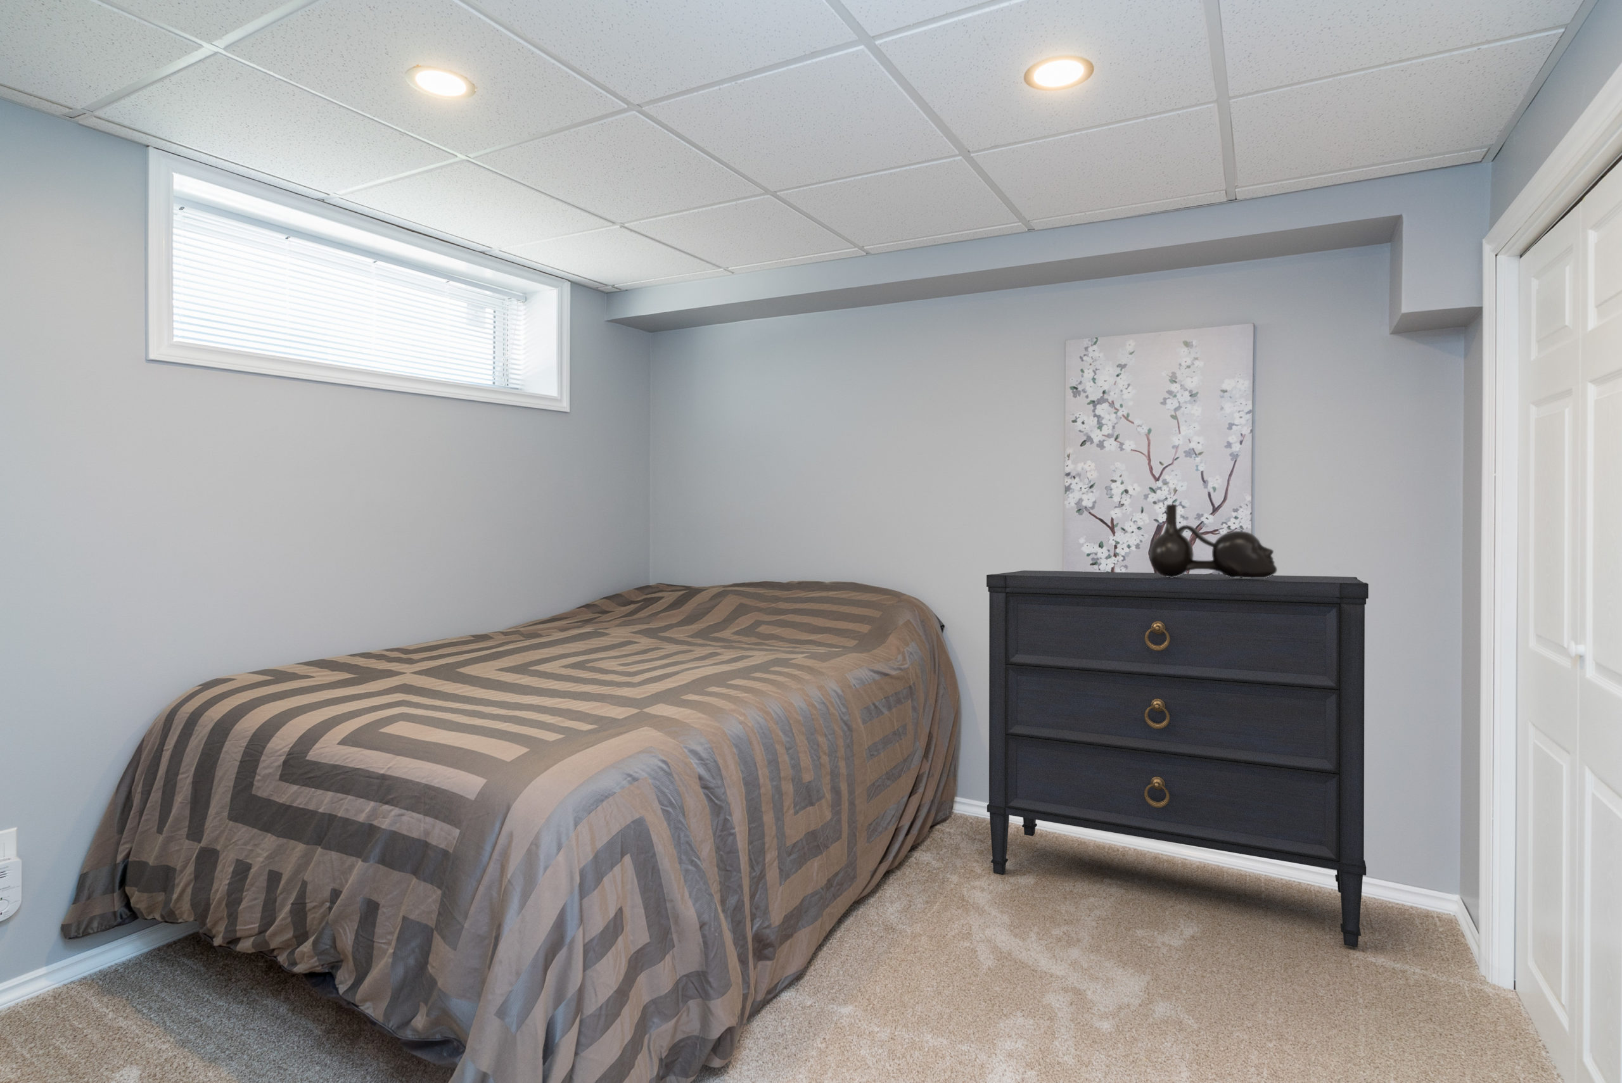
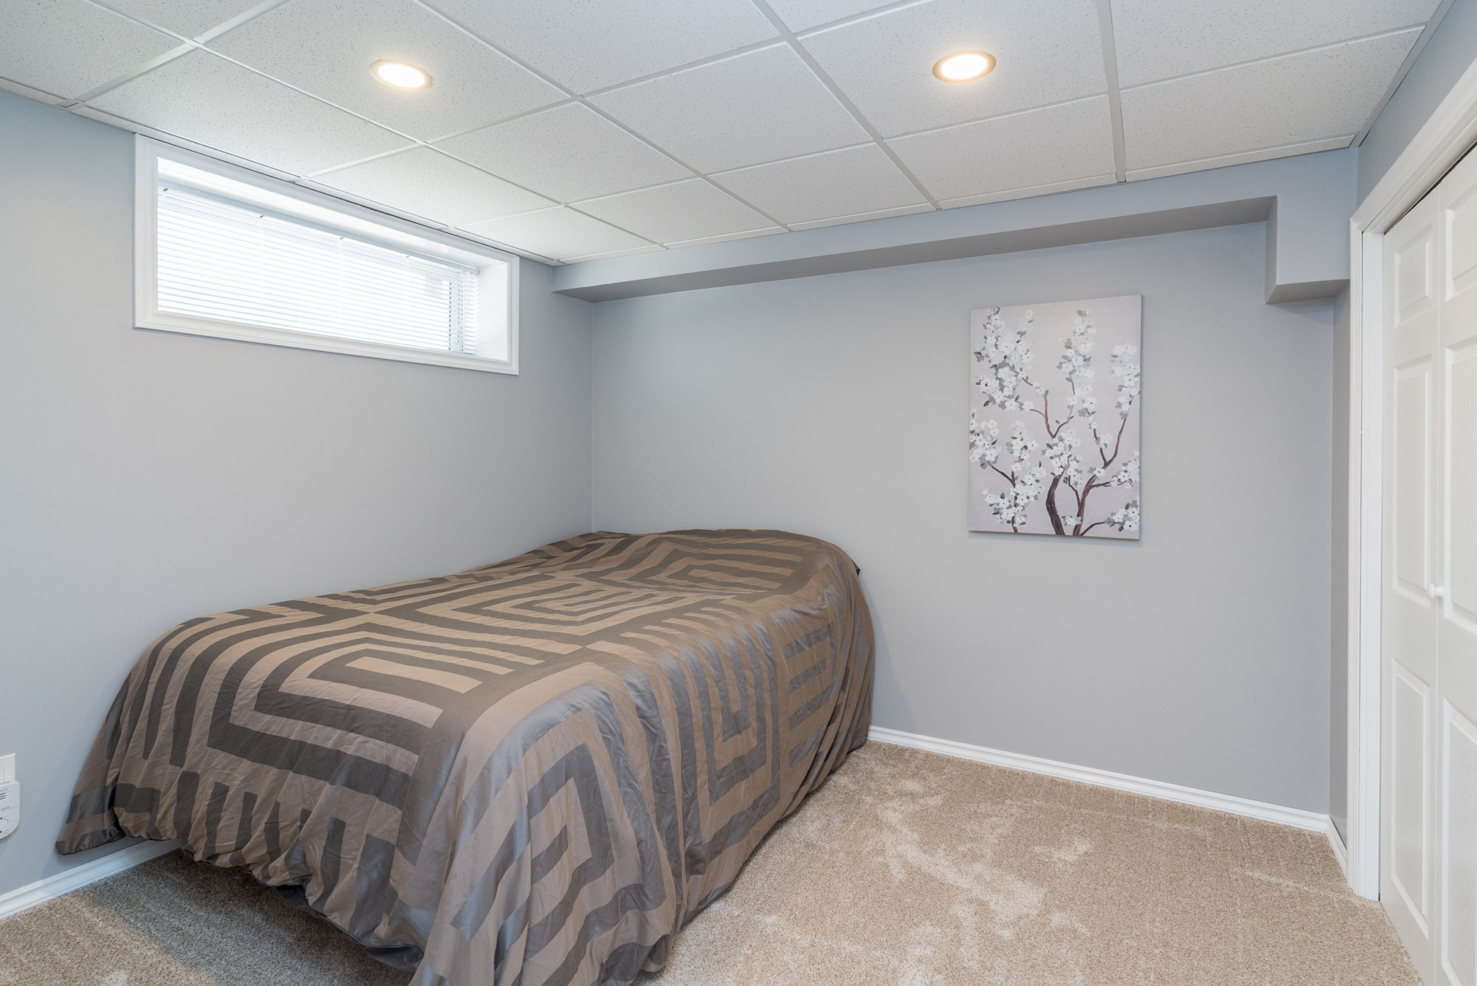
- decorative vase (1210, 540)
- dresser (1166, 729)
